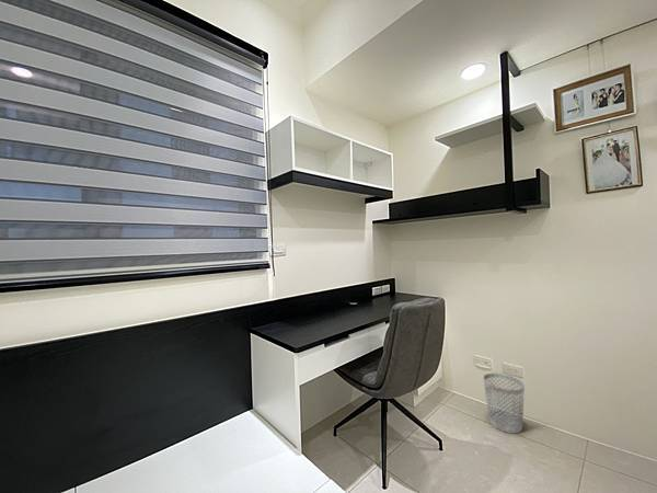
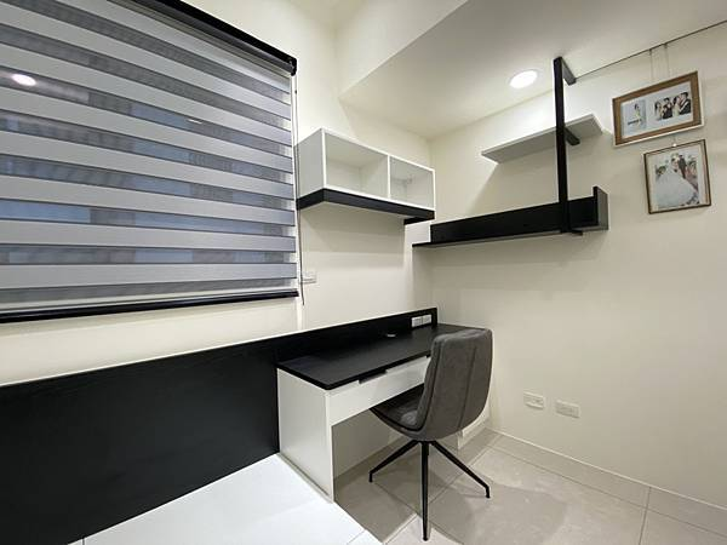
- wastebasket (504, 402)
